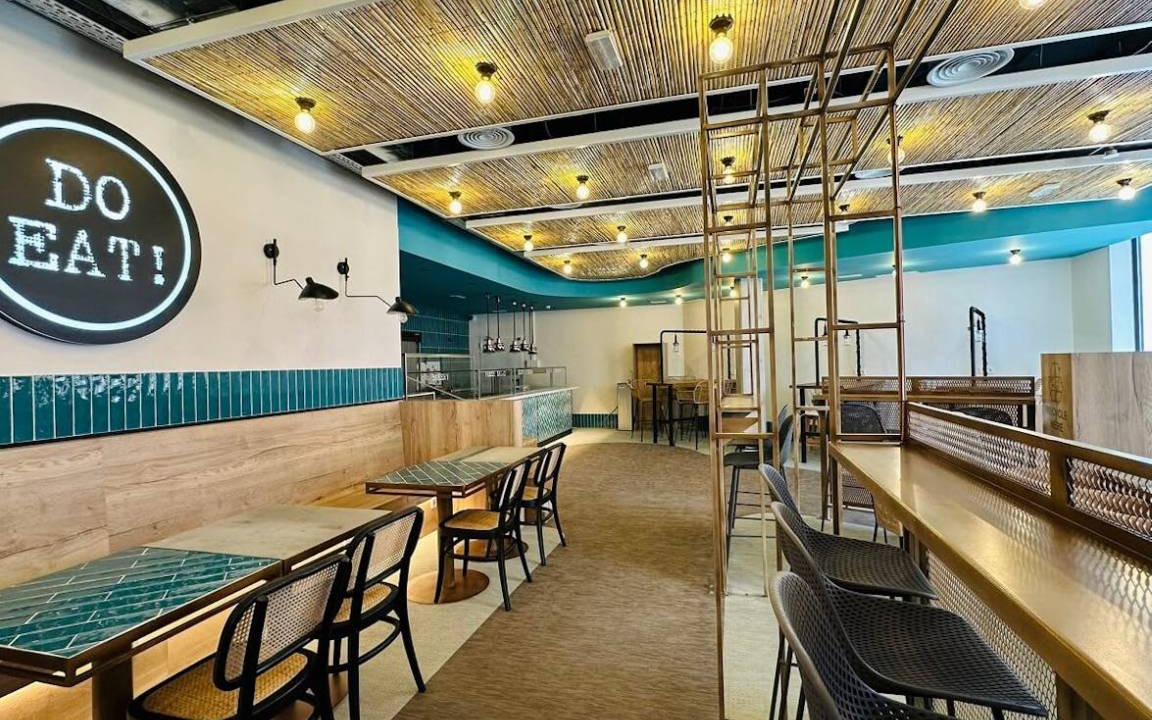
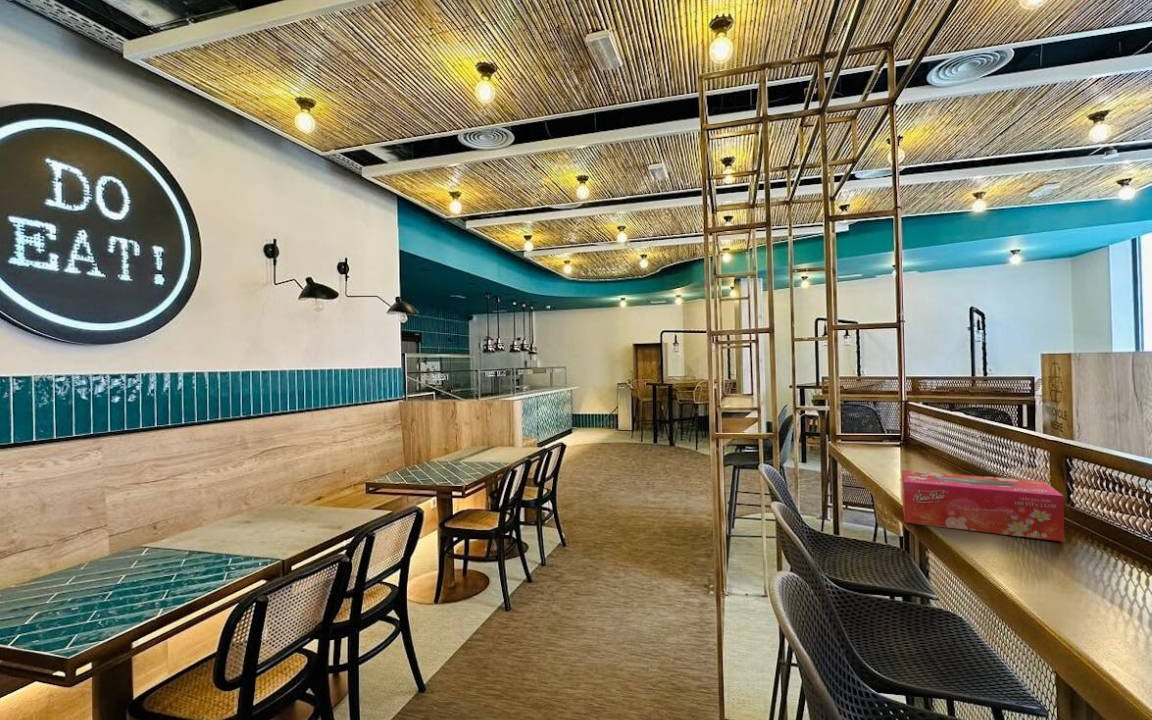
+ tissue box (973, 501)
